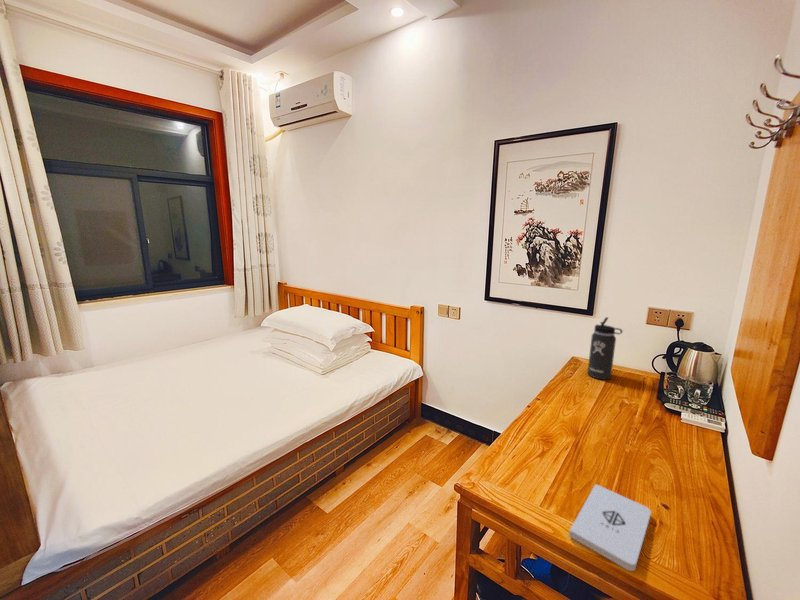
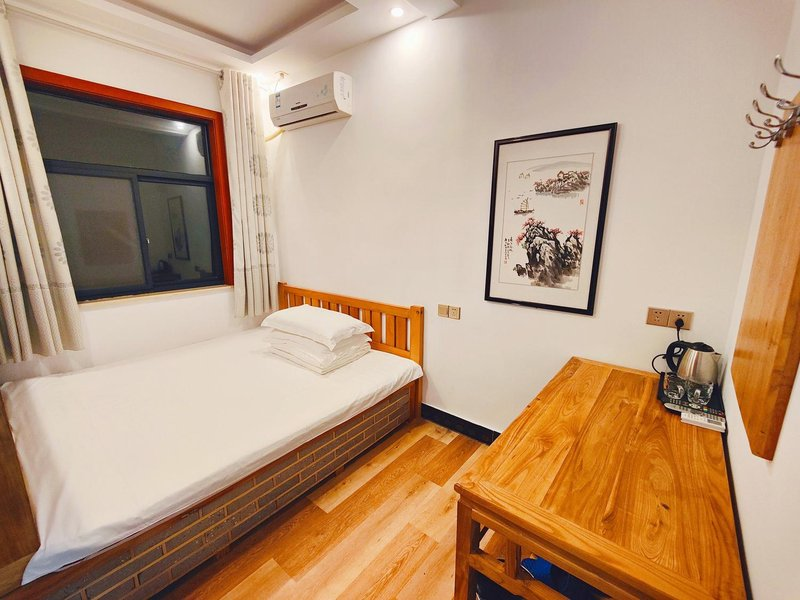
- thermos bottle (605, 347)
- notepad (611, 522)
